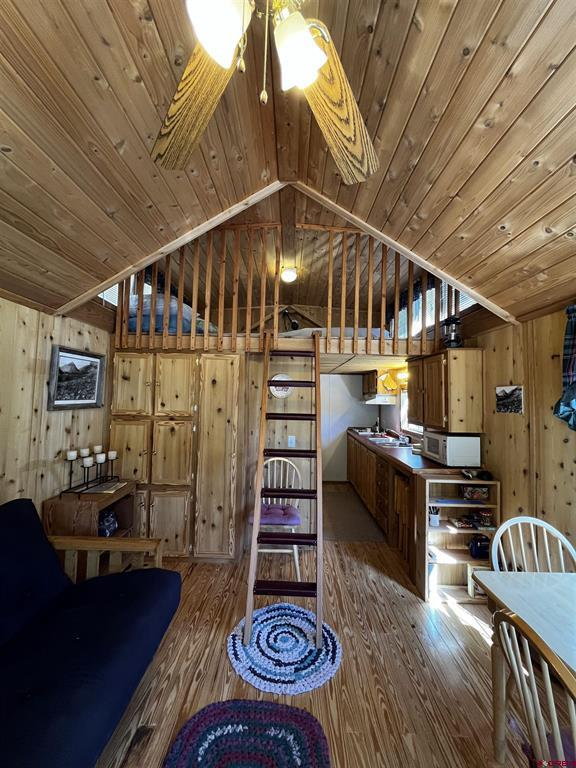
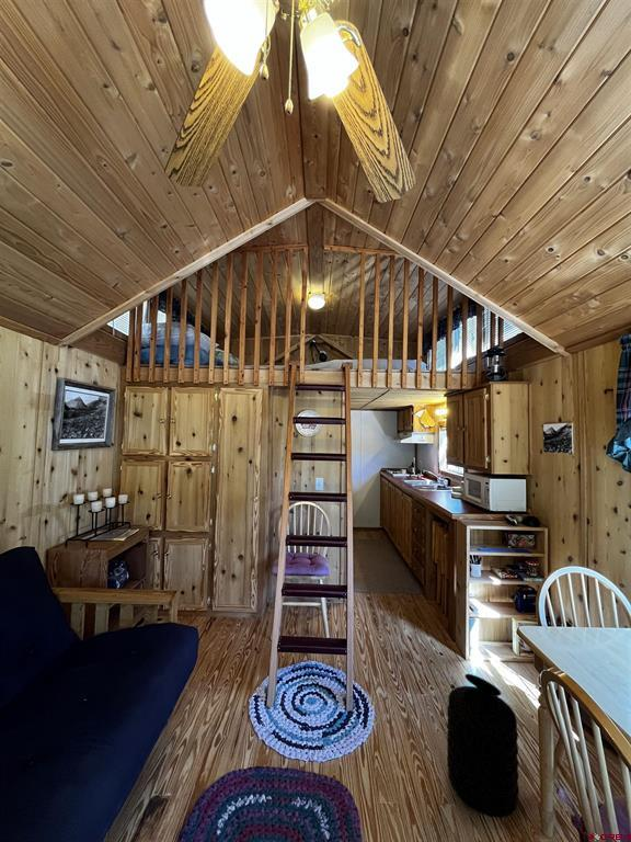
+ trash can (481, 728)
